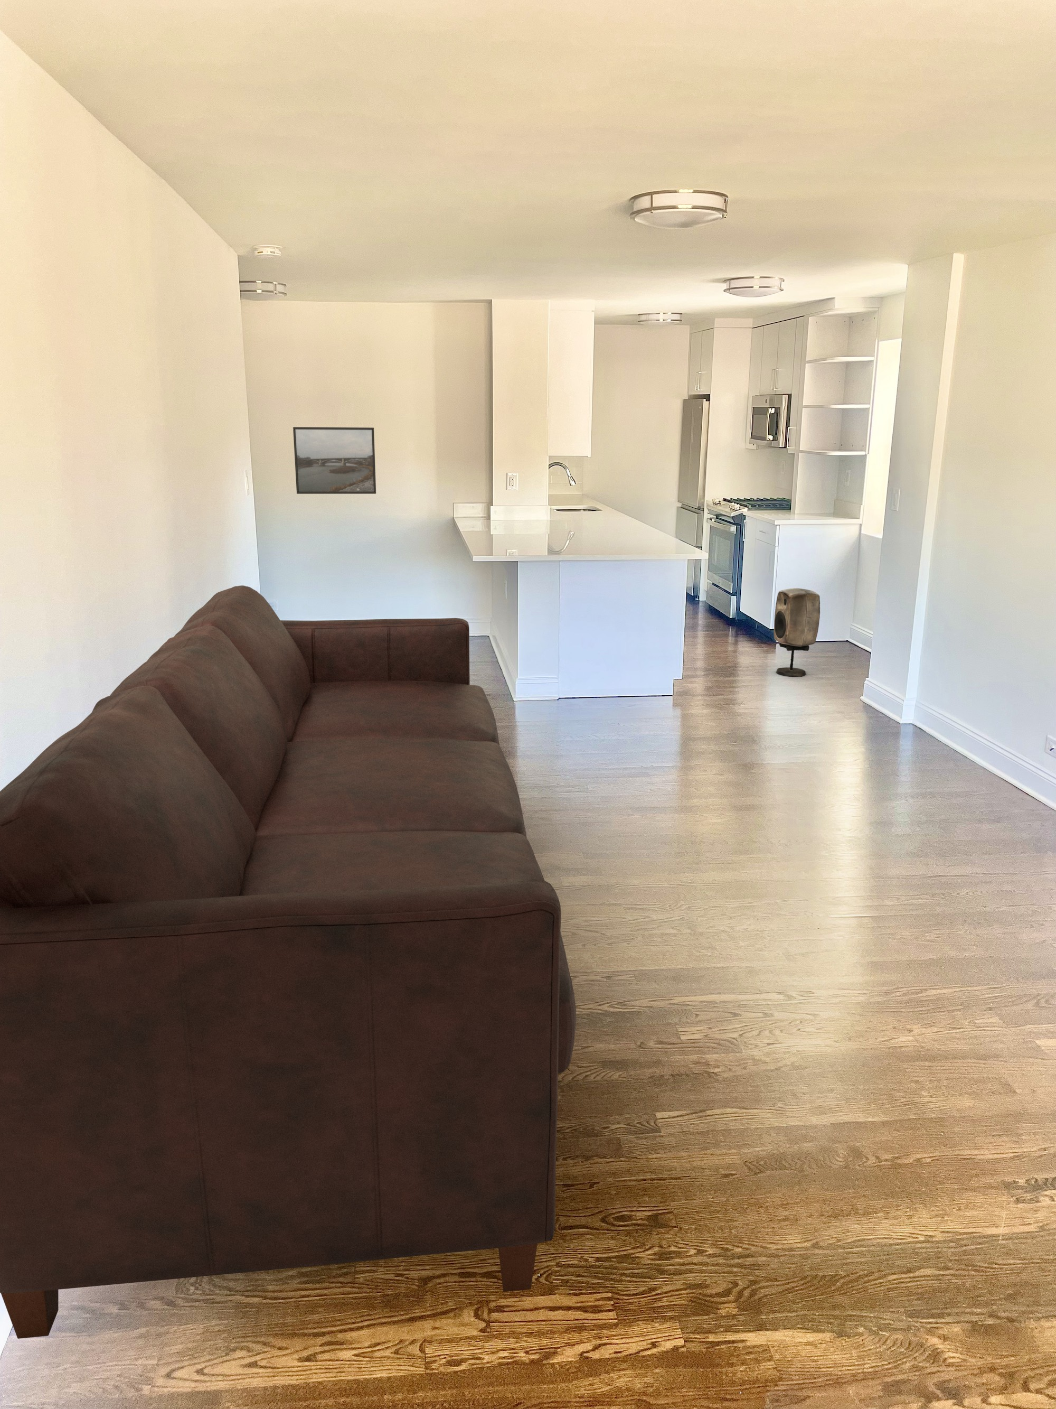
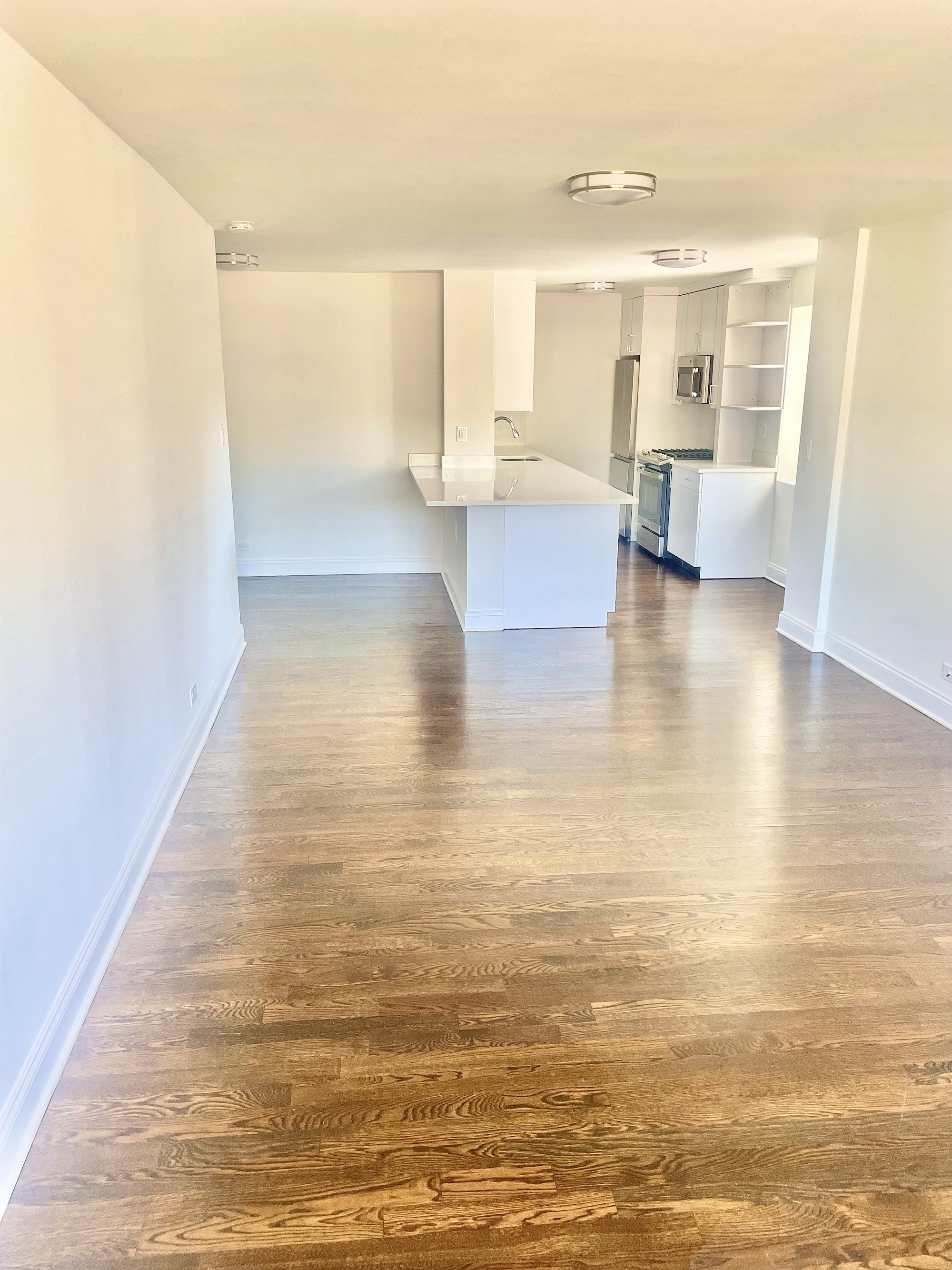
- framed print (335, 460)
- speaker (795, 631)
- sofa (334, 815)
